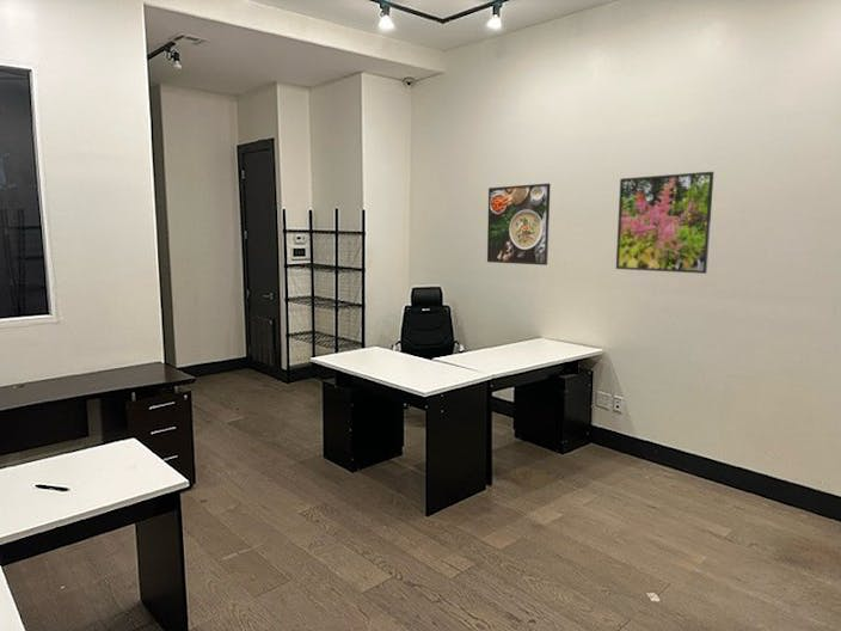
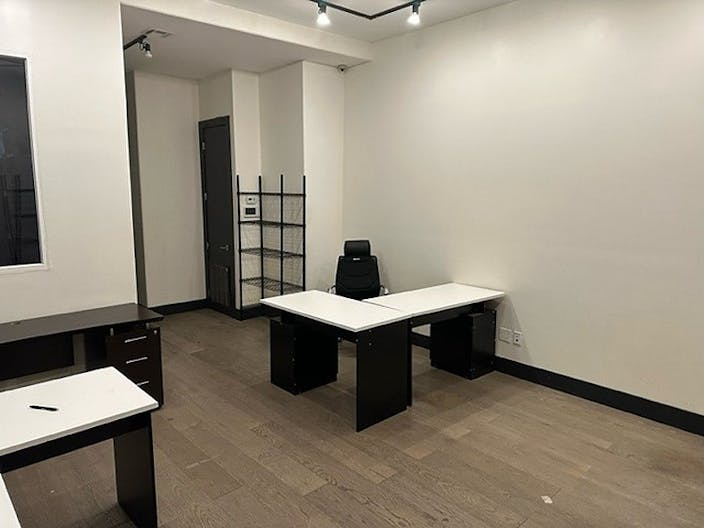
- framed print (661, 223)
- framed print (516, 225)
